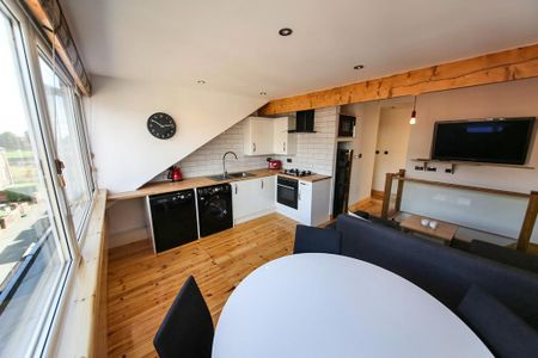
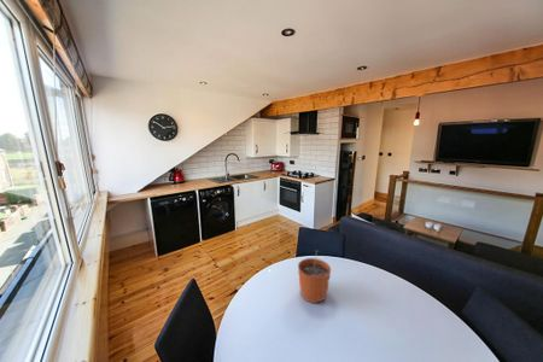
+ plant pot (314, 273)
